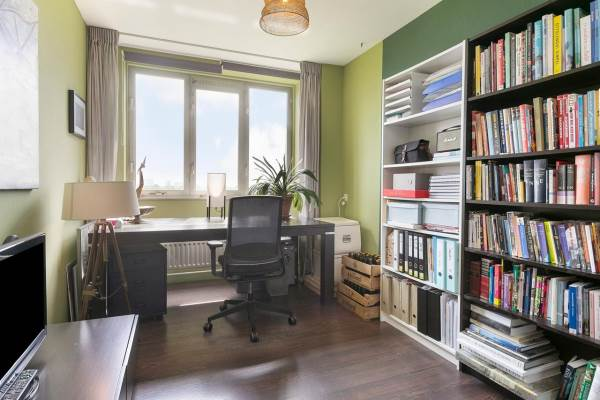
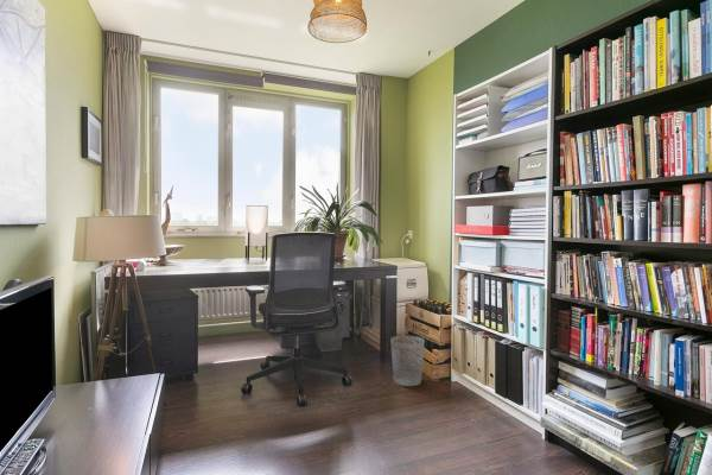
+ wastebasket (407, 360)
